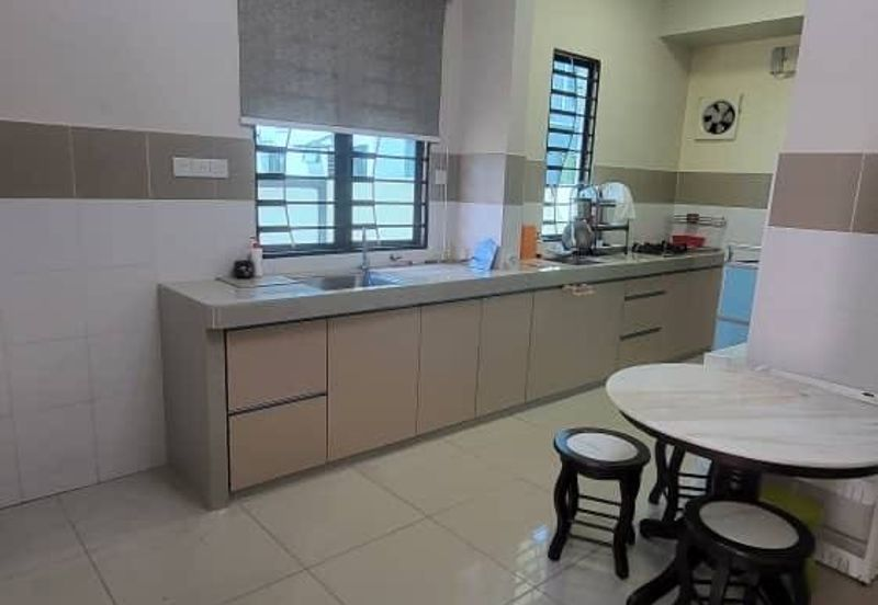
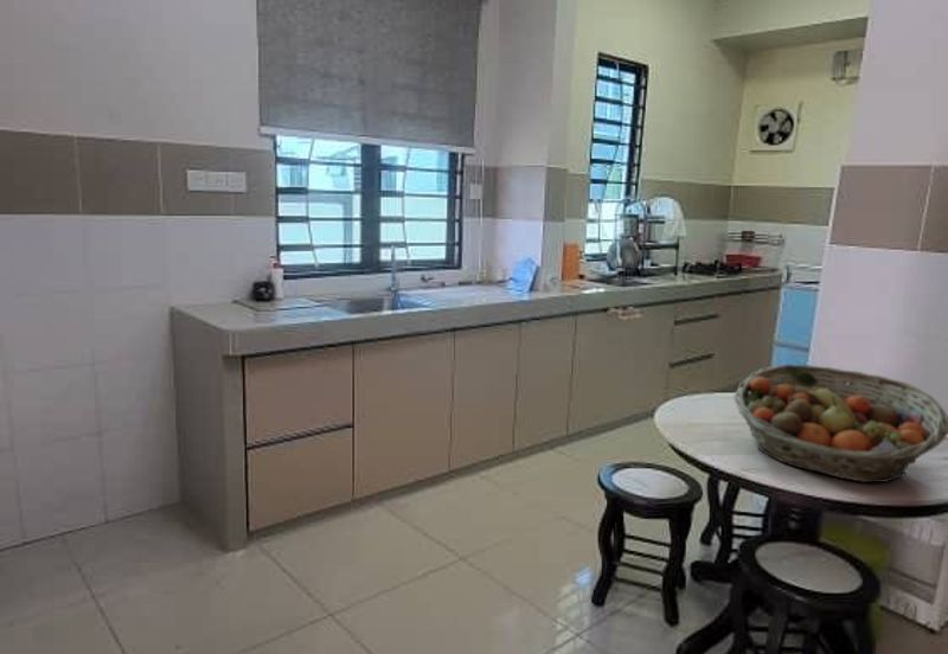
+ fruit basket (832, 418)
